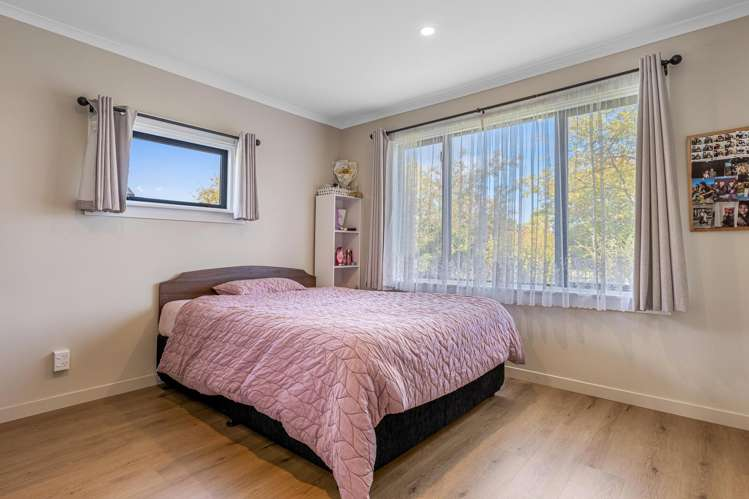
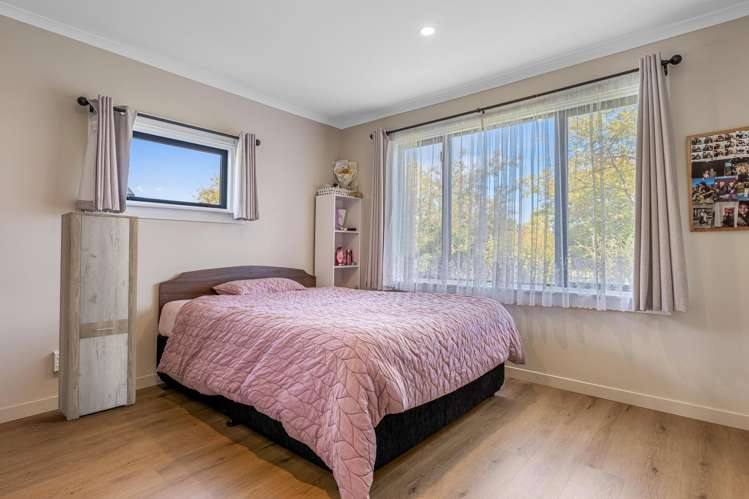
+ cabinet (99, 310)
